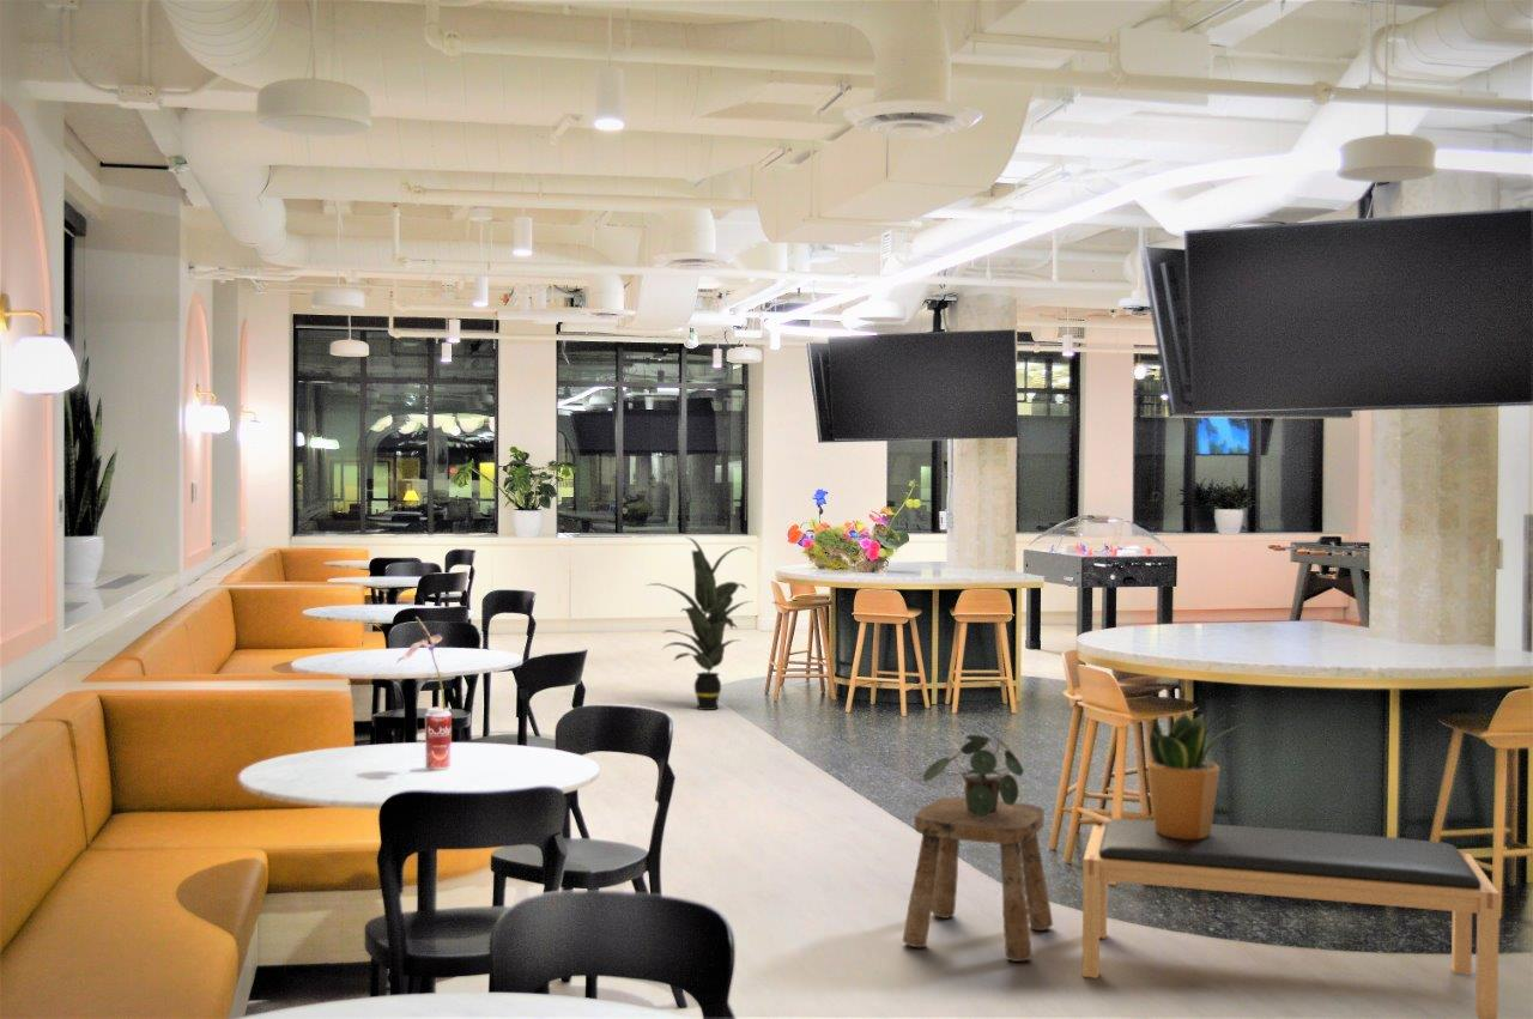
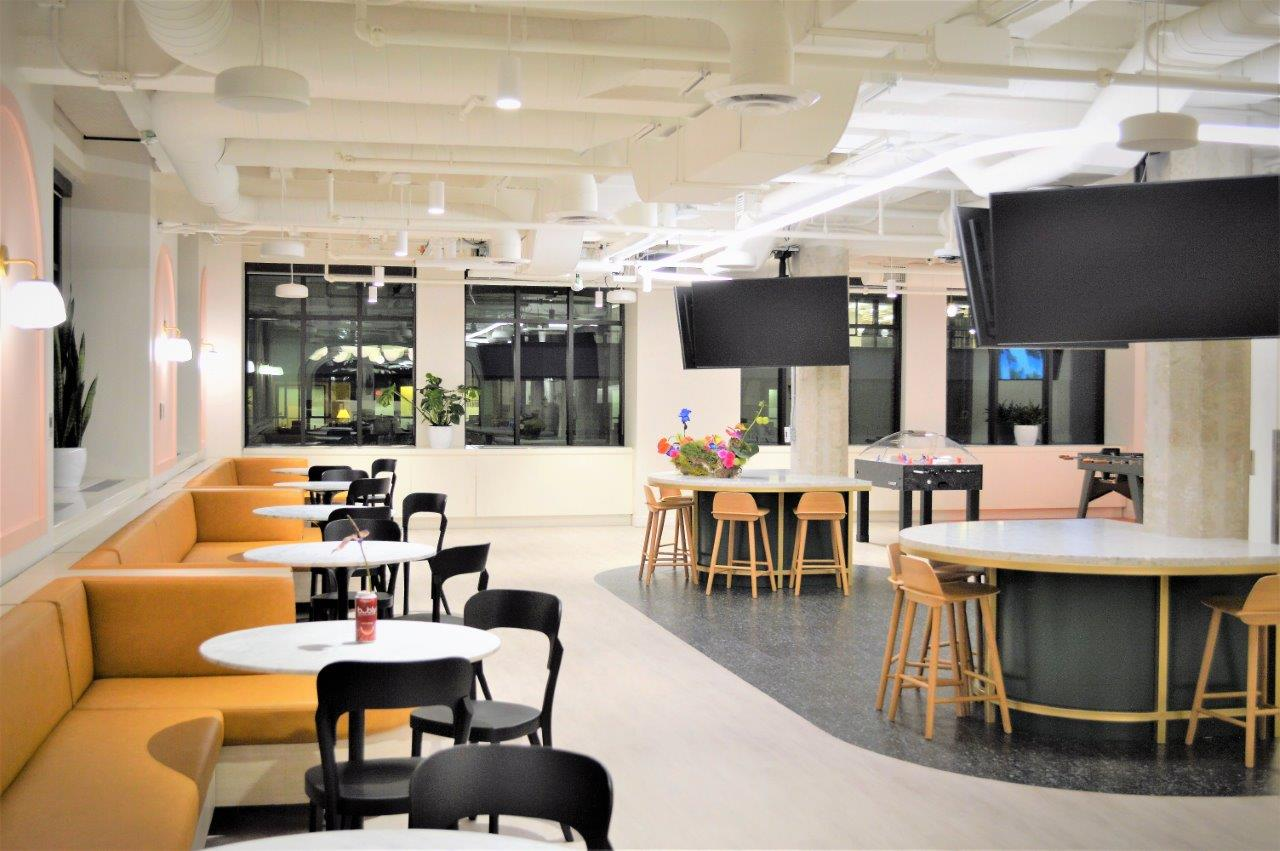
- potted plant (1189, 772)
- indoor plant (703, 621)
- bench (1281, 896)
- potted plant (981, 772)
- stool (957, 874)
